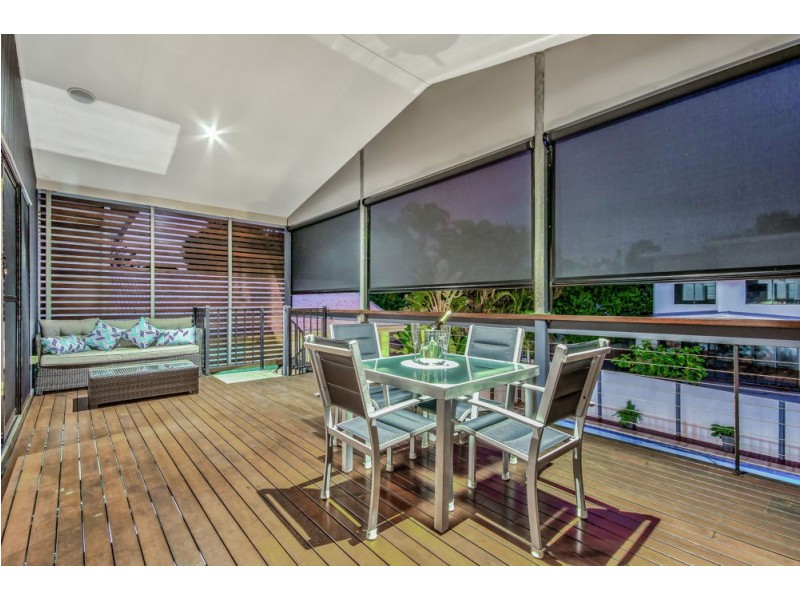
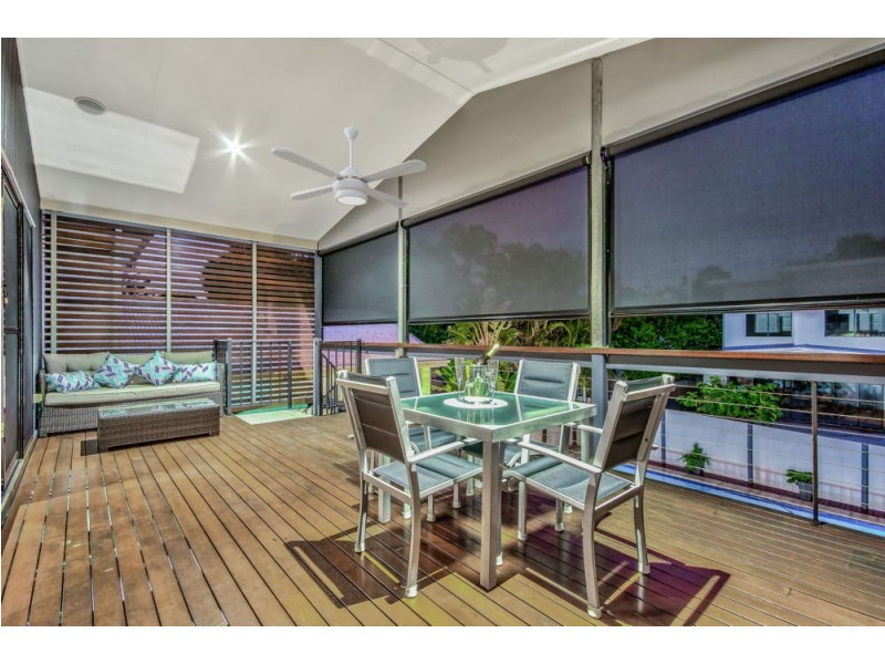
+ ceiling fan (351, 165)
